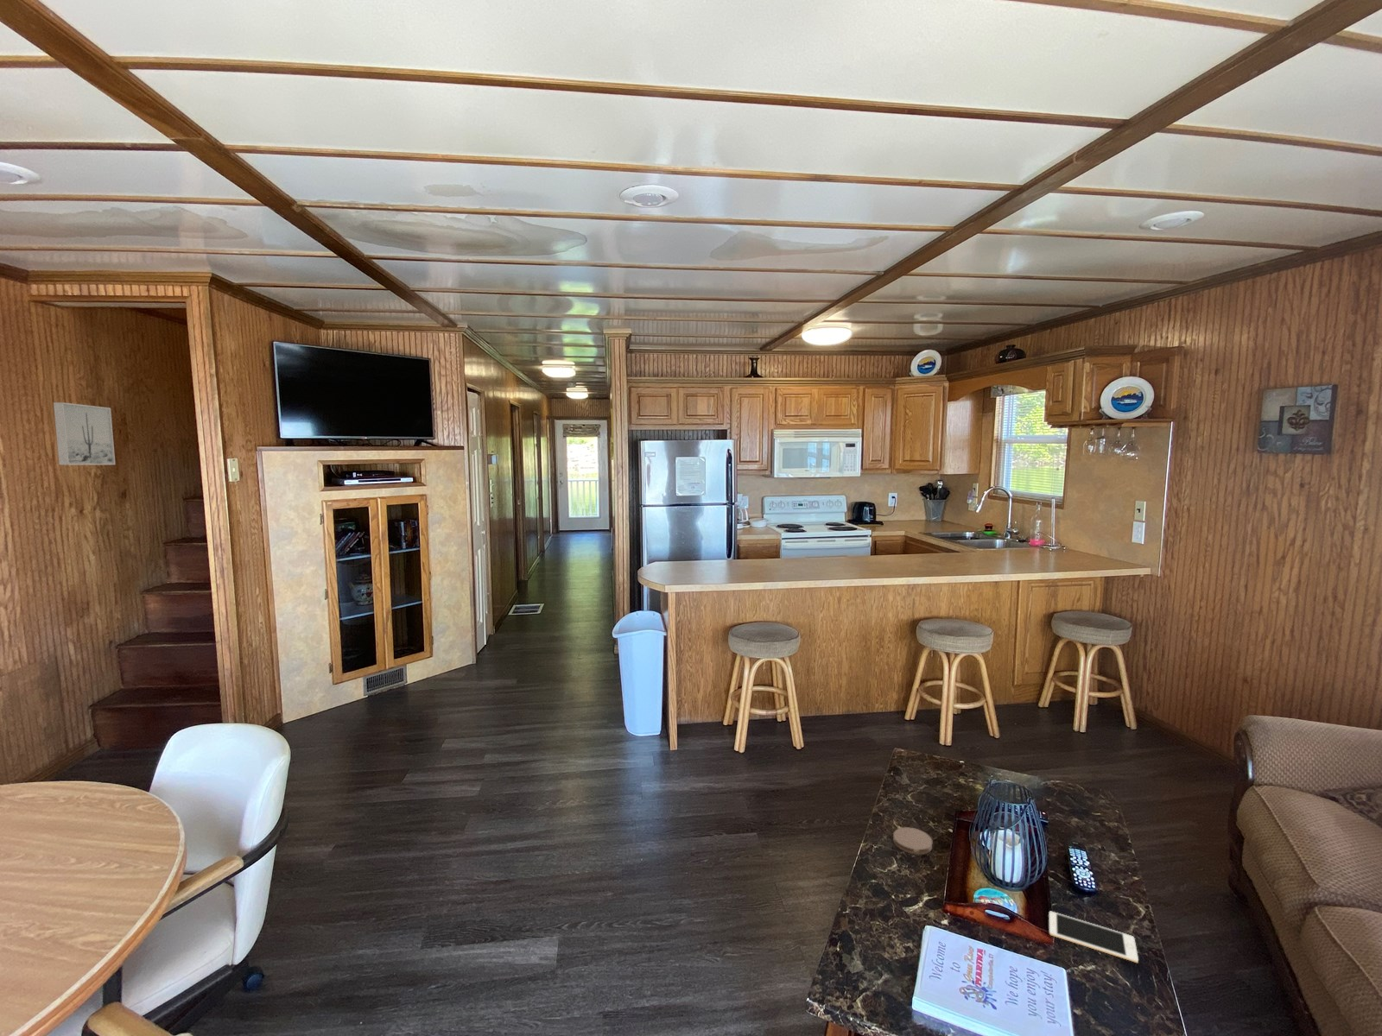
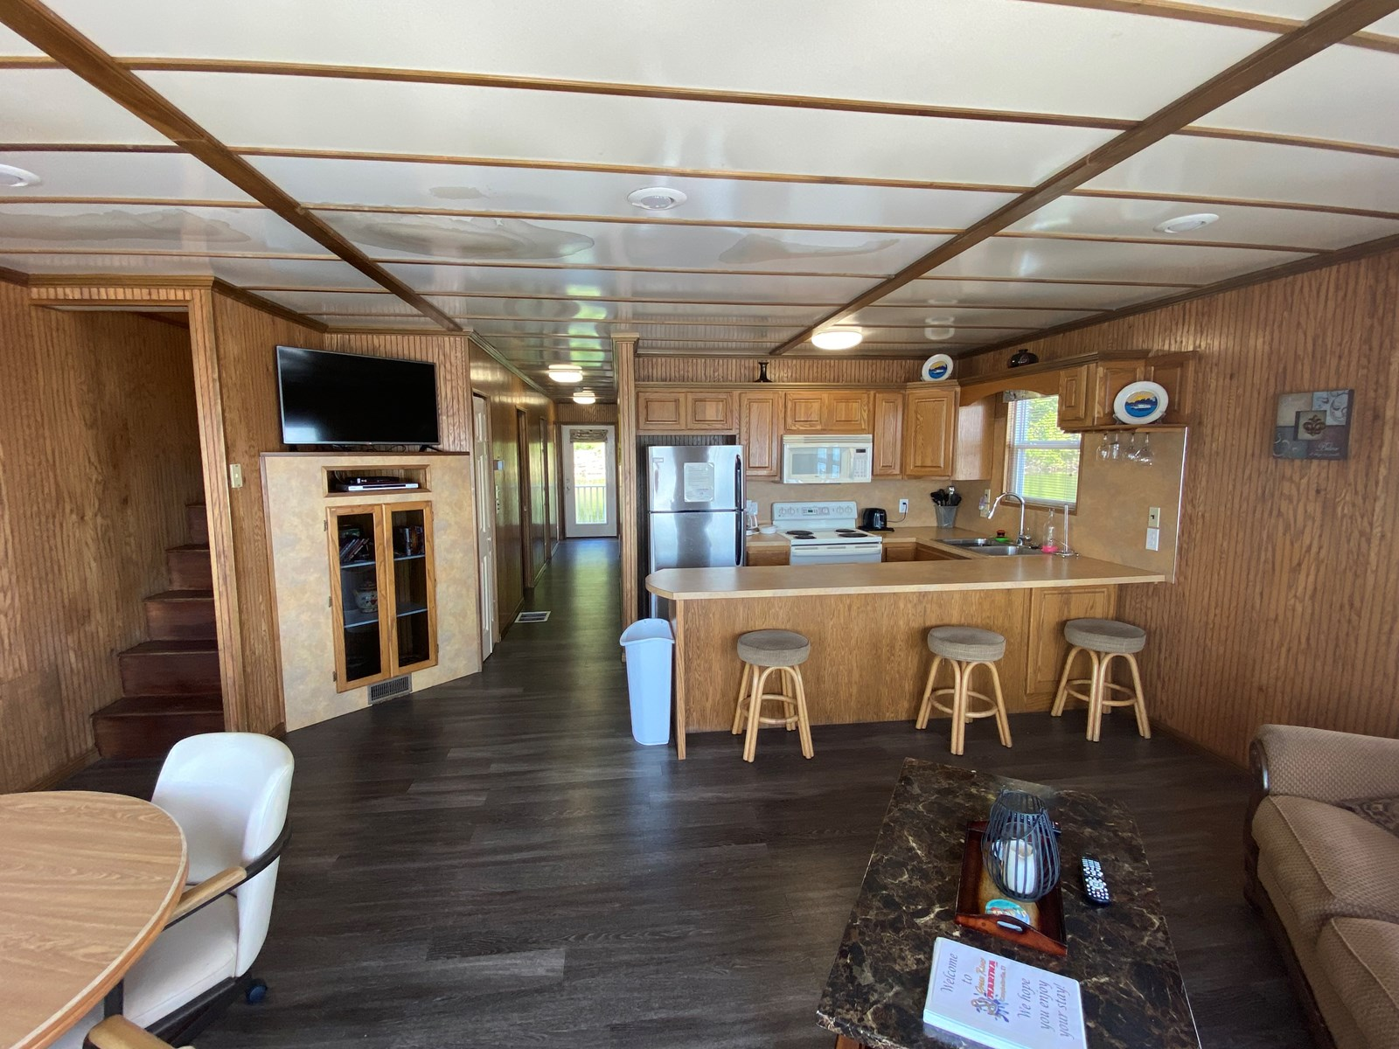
- cell phone (1091, 935)
- coaster (912, 840)
- wall art (86, 435)
